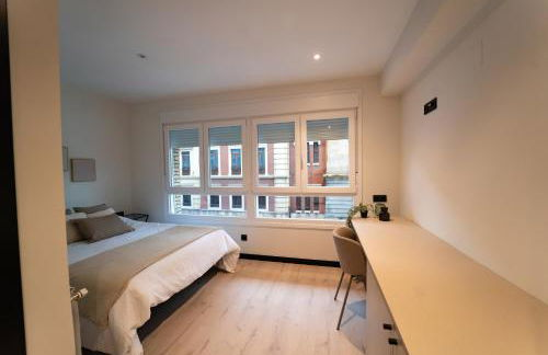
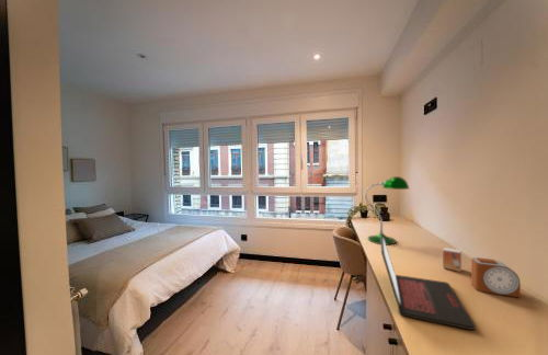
+ laptop (415, 277)
+ alarm clock (493, 275)
+ small box (452, 259)
+ desk lamp (378, 213)
